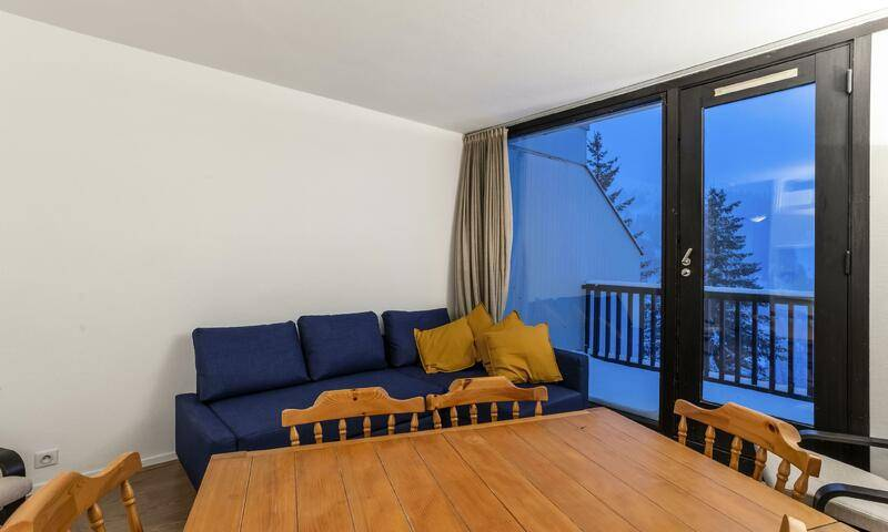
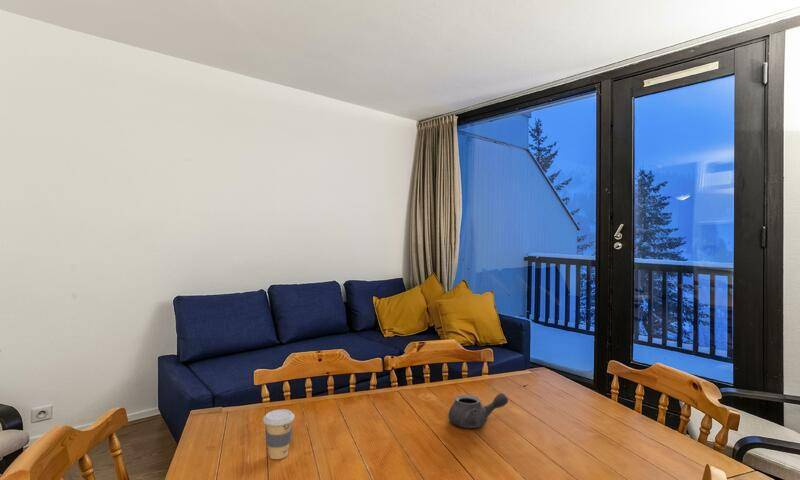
+ teapot (478, 408)
+ coffee cup (278, 434)
